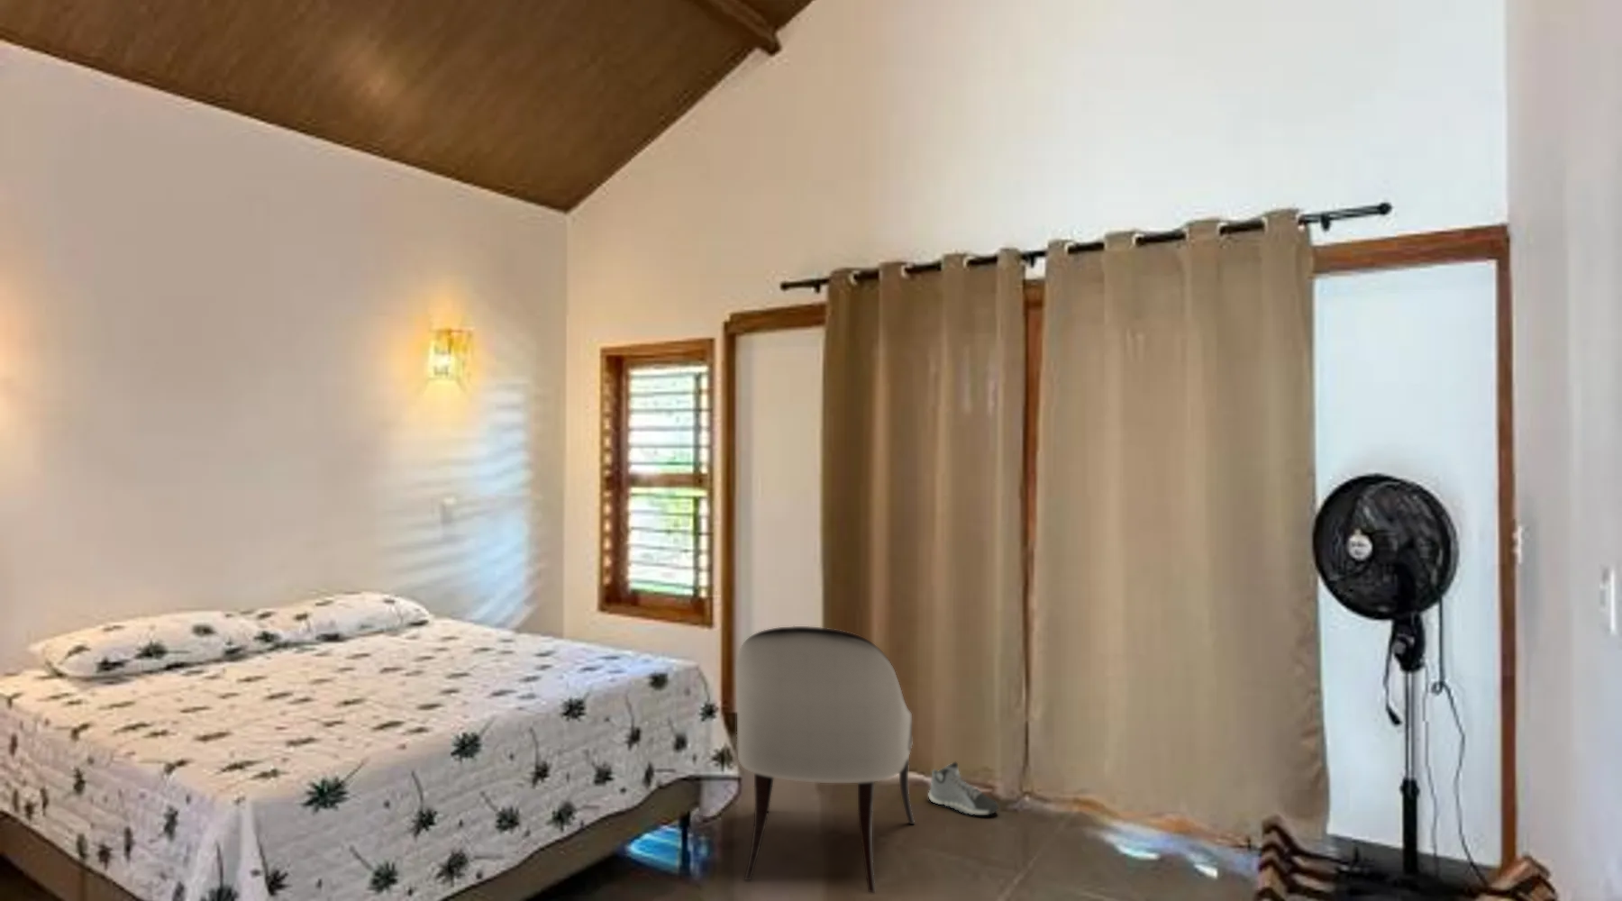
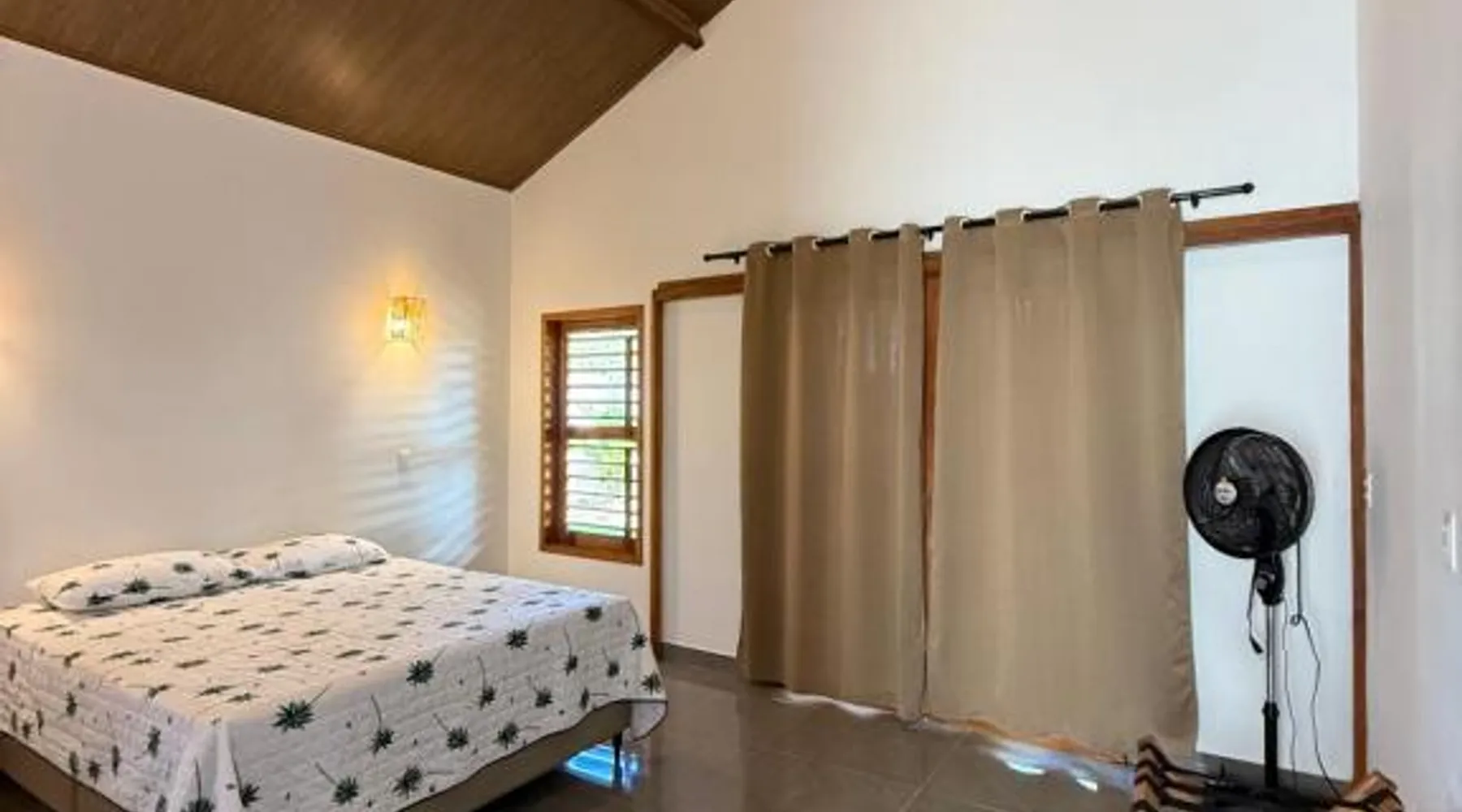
- armchair (823, 731)
- sneaker (962, 786)
